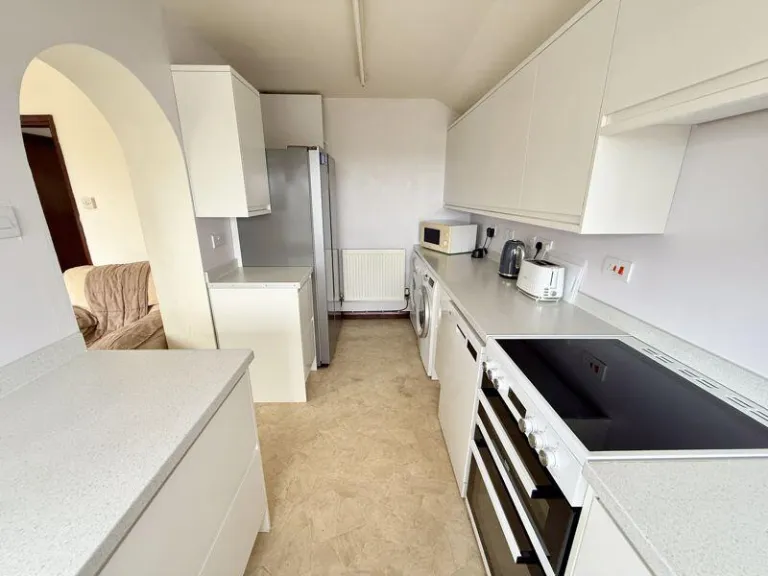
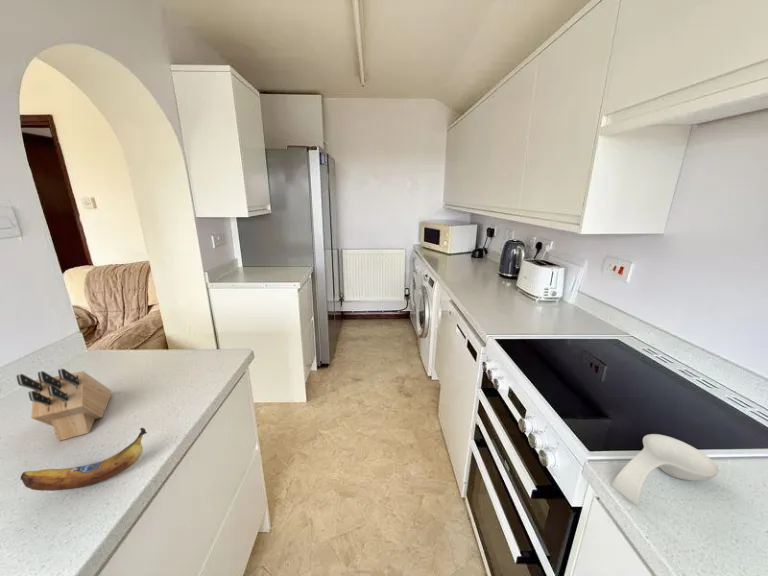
+ banana (91, 464)
+ spoon rest (663, 463)
+ knife block (69, 388)
